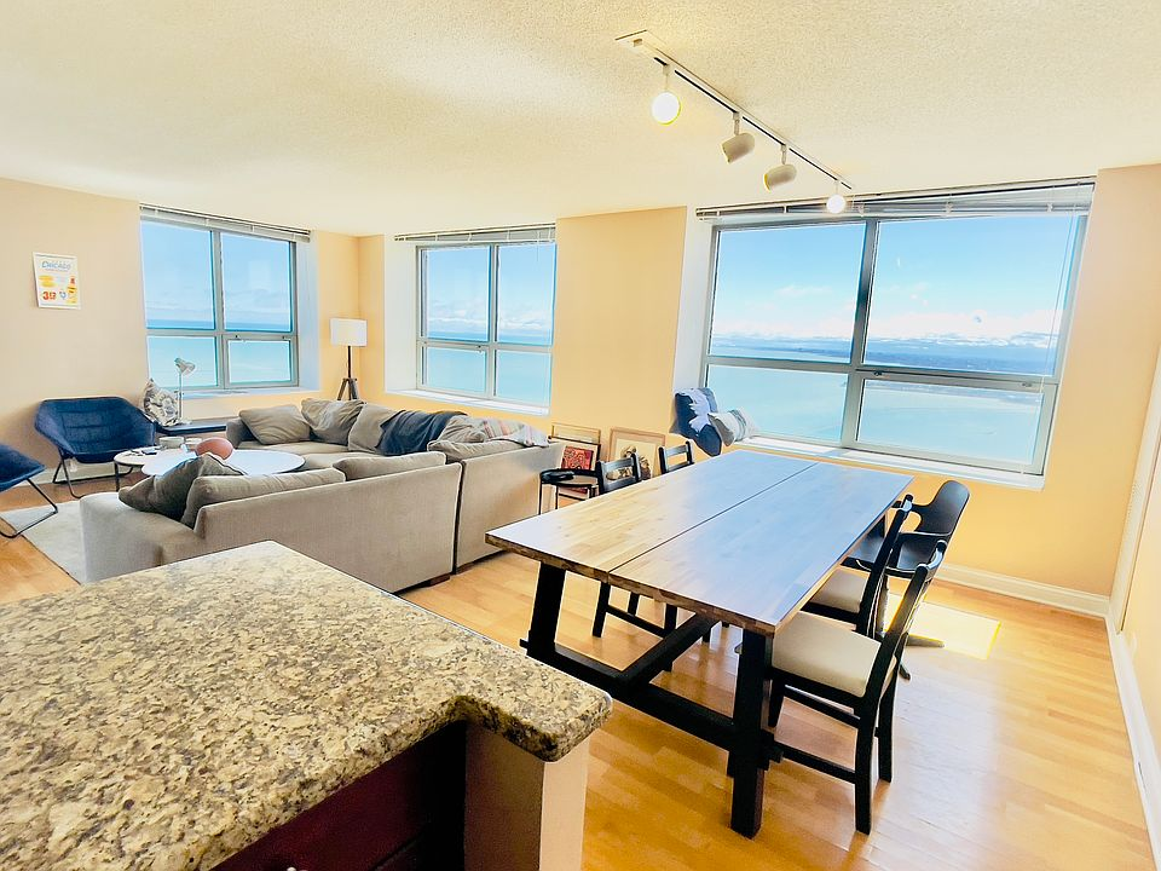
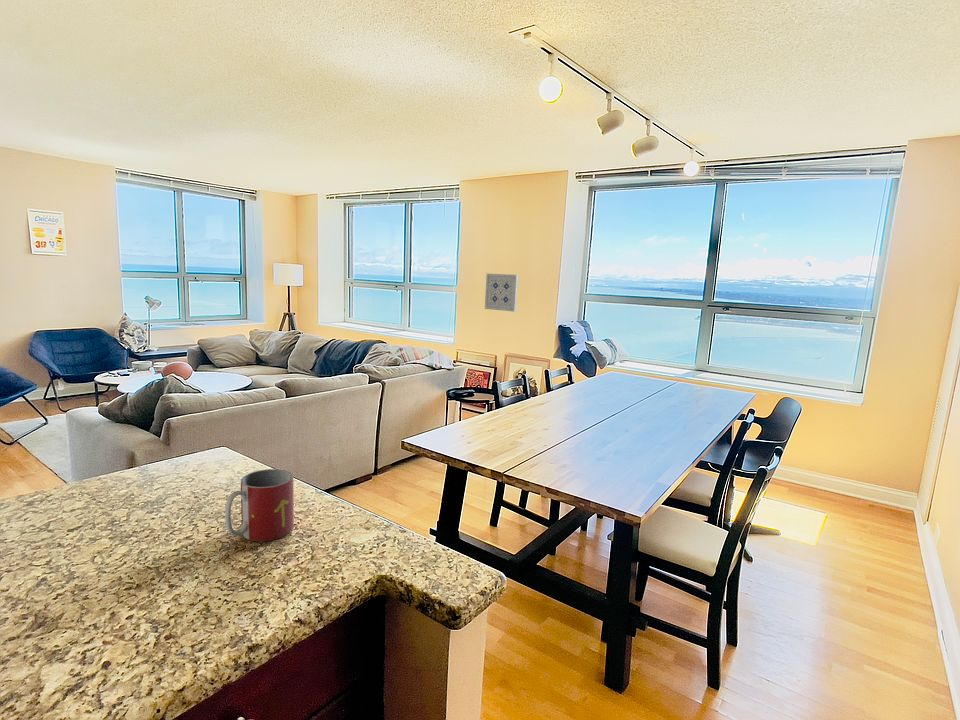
+ mug (258, 506)
+ wall art (501, 292)
